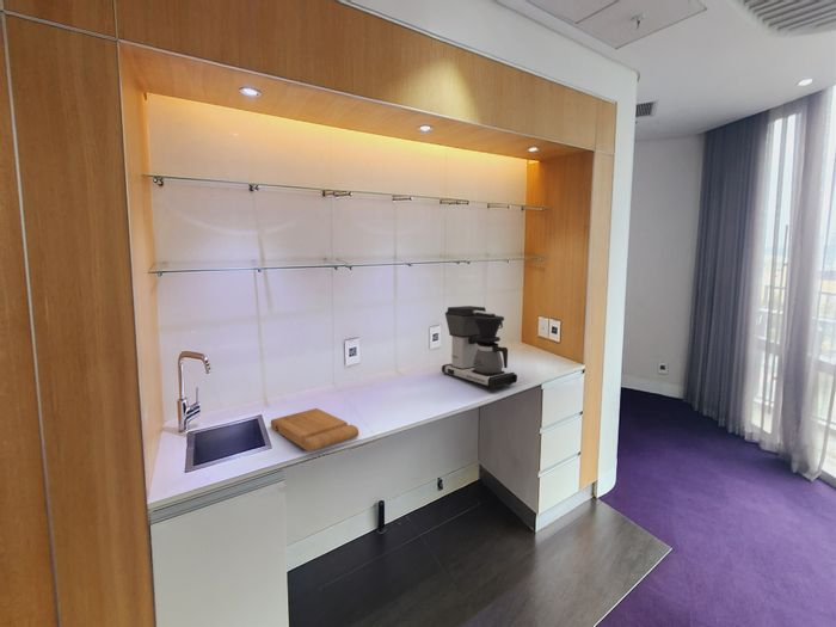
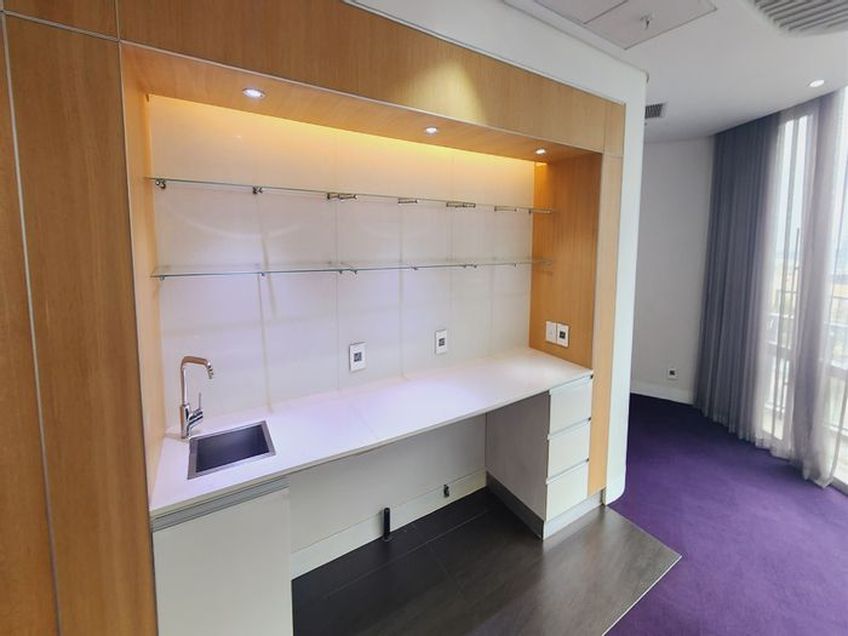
- coffee maker (479, 344)
- cutting board (313, 428)
